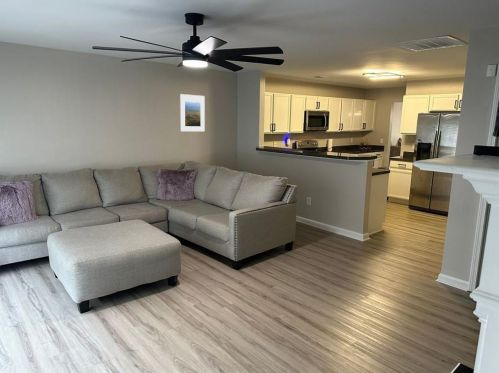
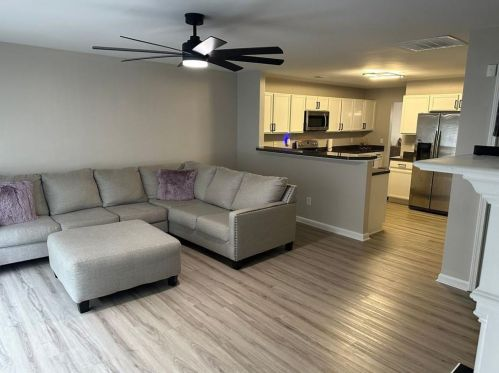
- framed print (192, 113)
